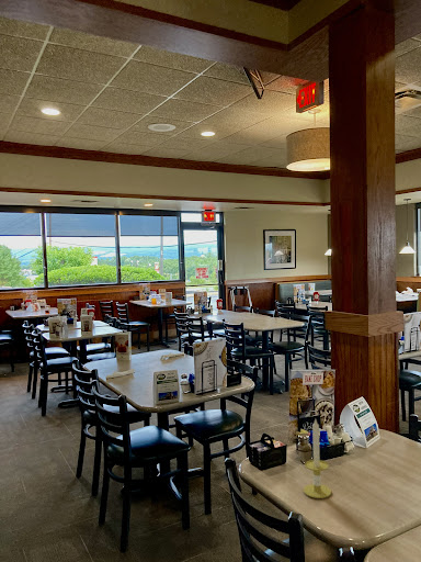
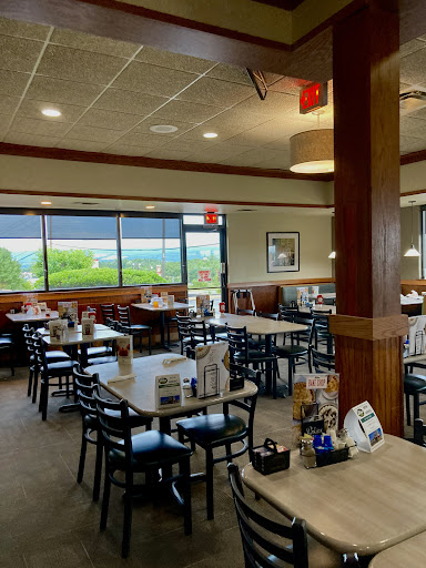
- candle (316, 454)
